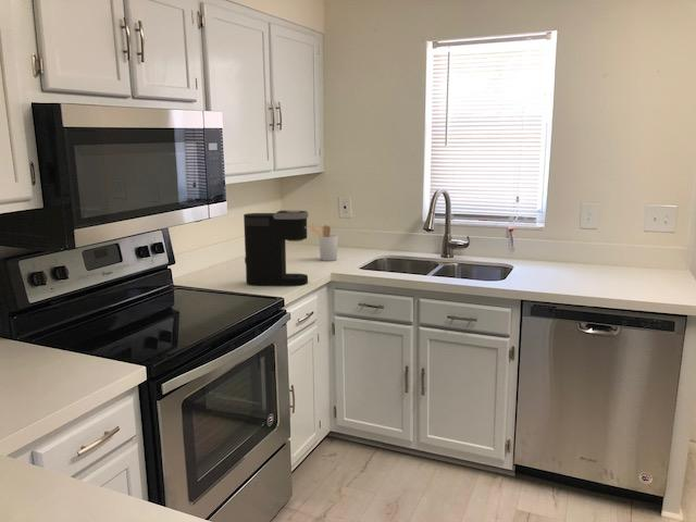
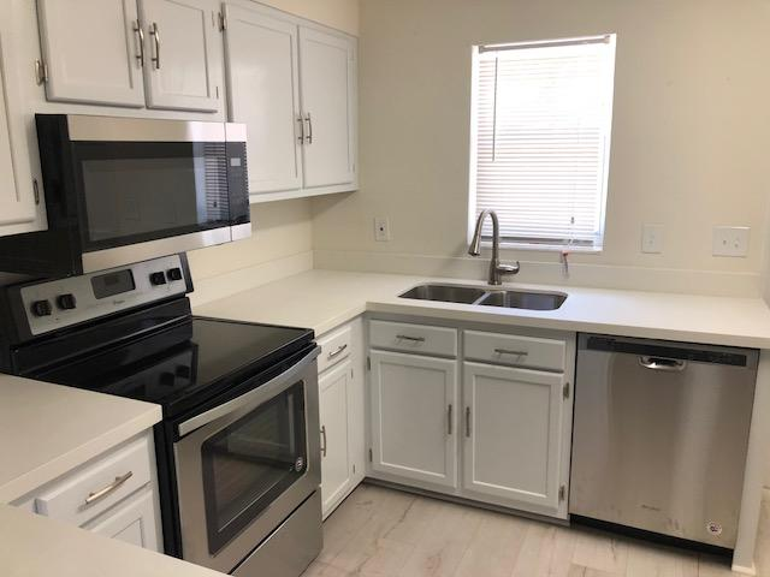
- coffee maker (276, 247)
- utensil holder (323, 241)
